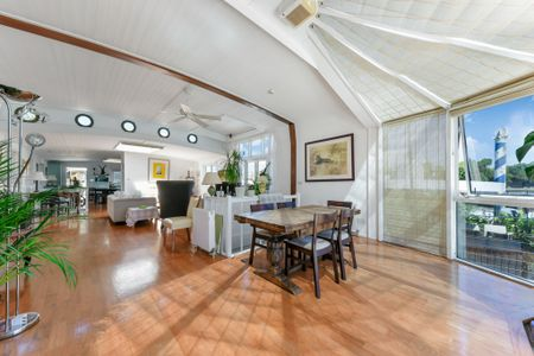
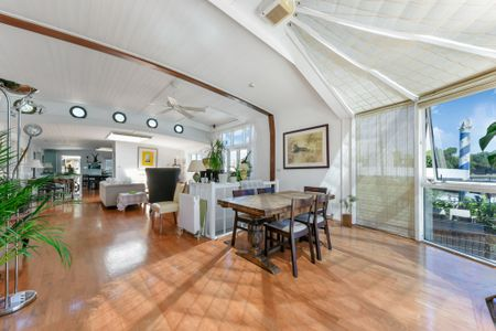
+ house plant (346, 210)
